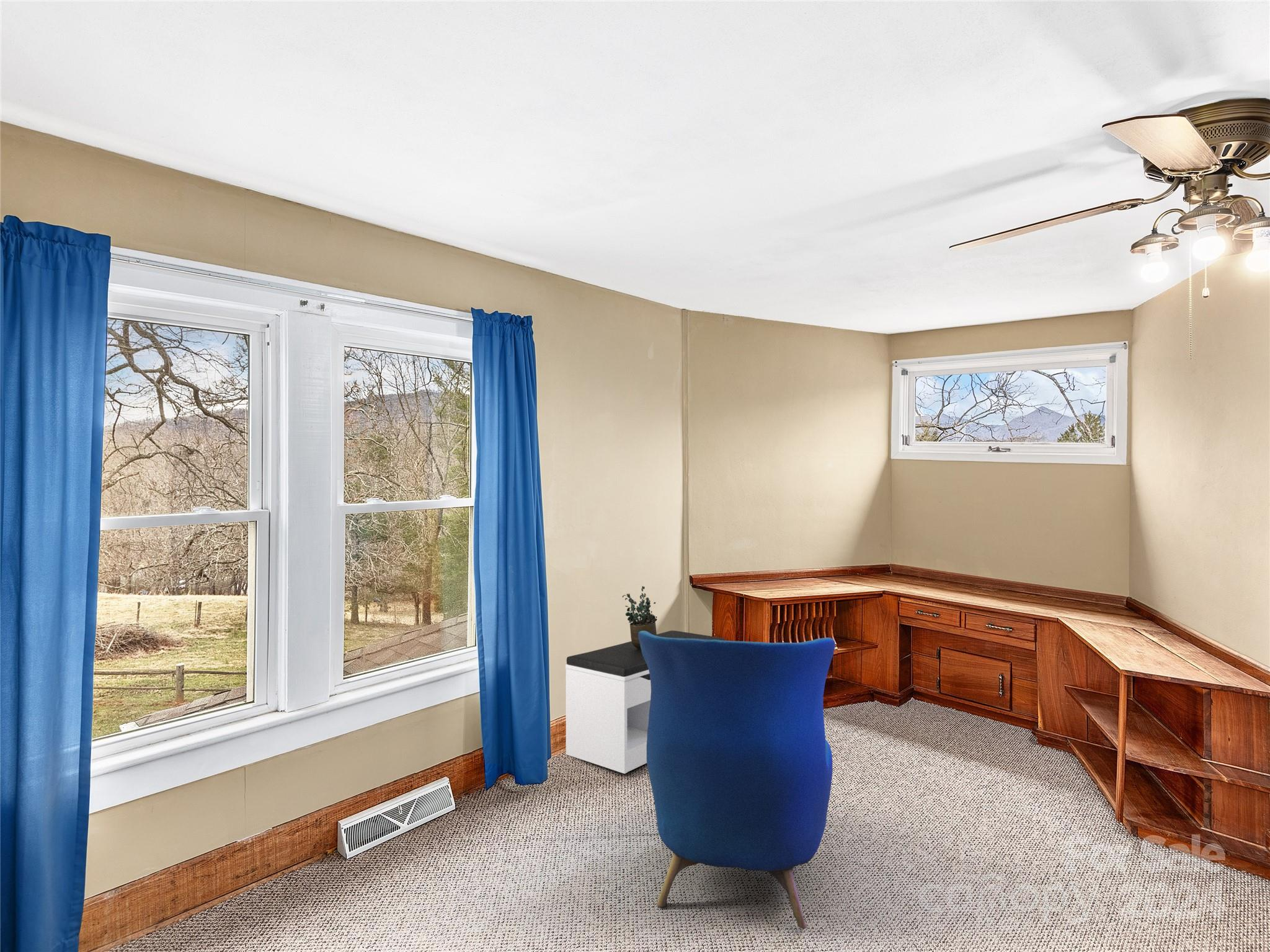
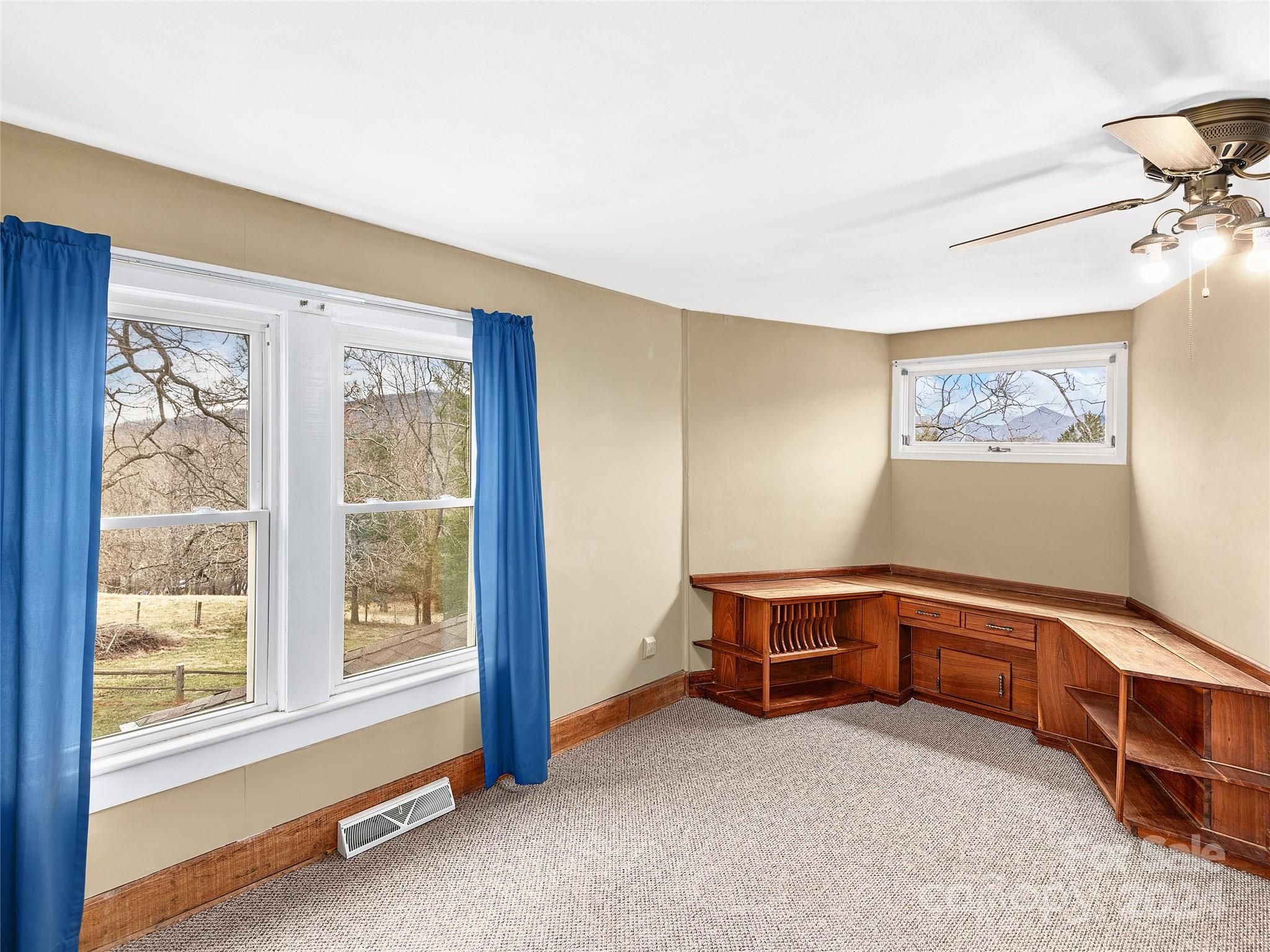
- bench (651, 692)
- armchair (738, 749)
- potted plant (641, 615)
